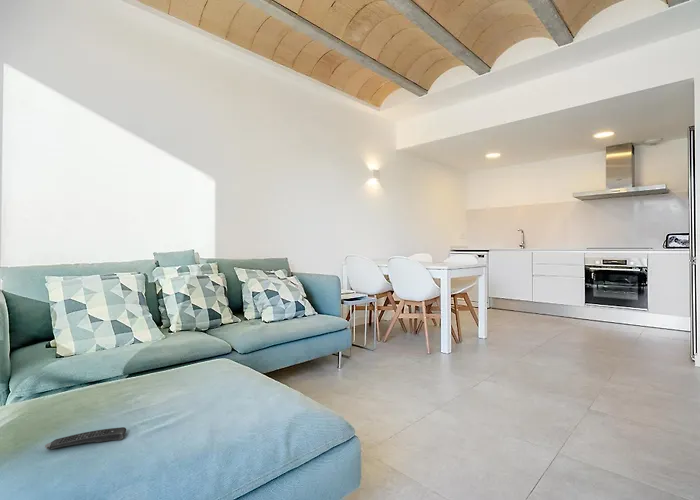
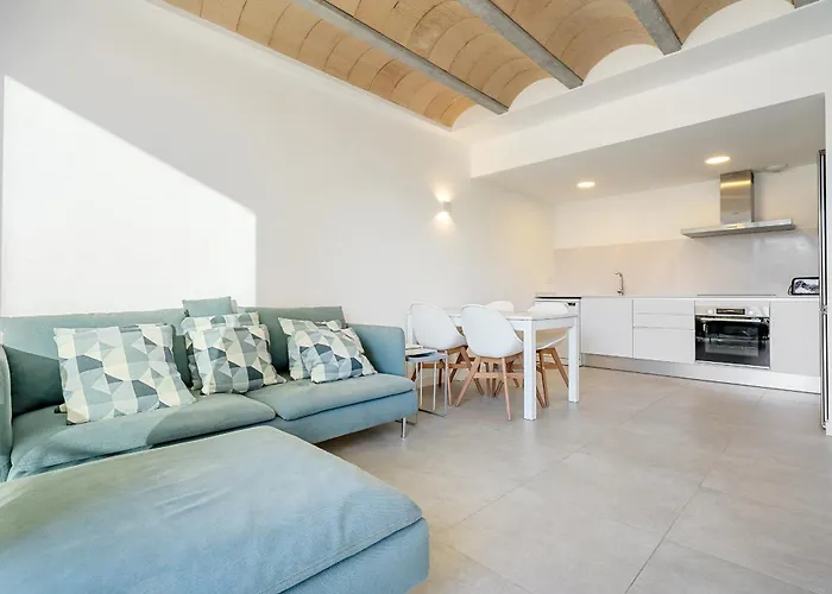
- remote control (86, 438)
